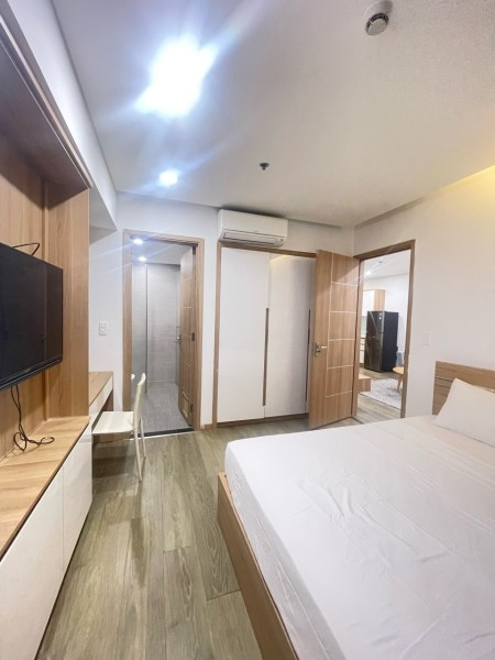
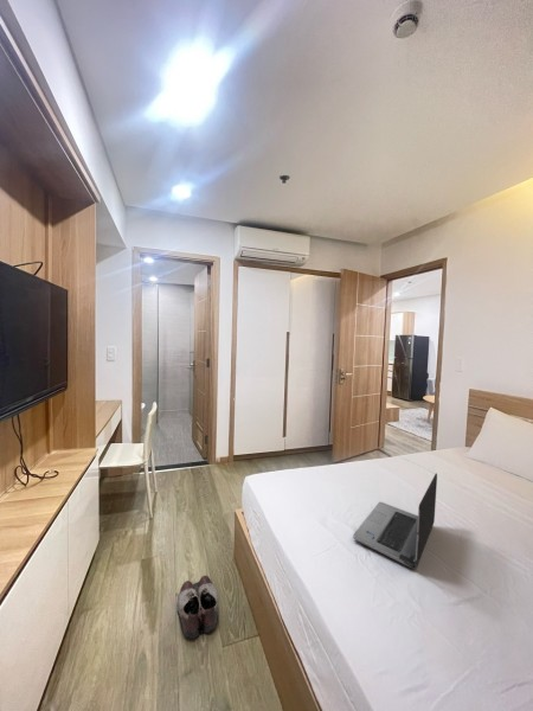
+ laptop computer (396, 507)
+ shoe (198, 598)
